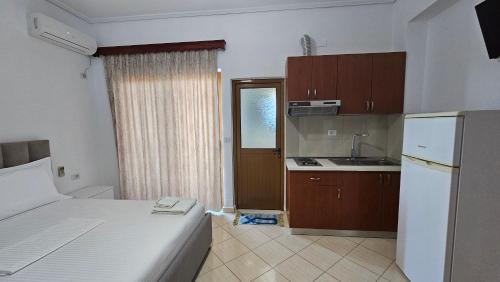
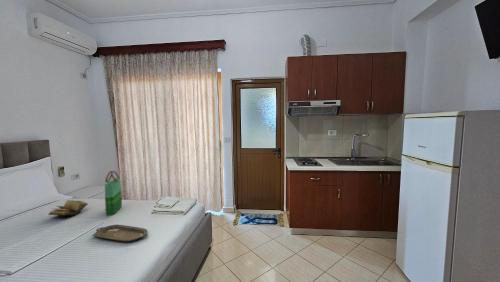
+ book (69, 208)
+ serving tray (121, 233)
+ tote bag (113, 191)
